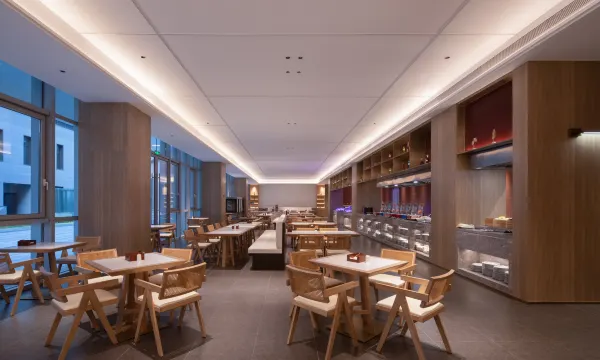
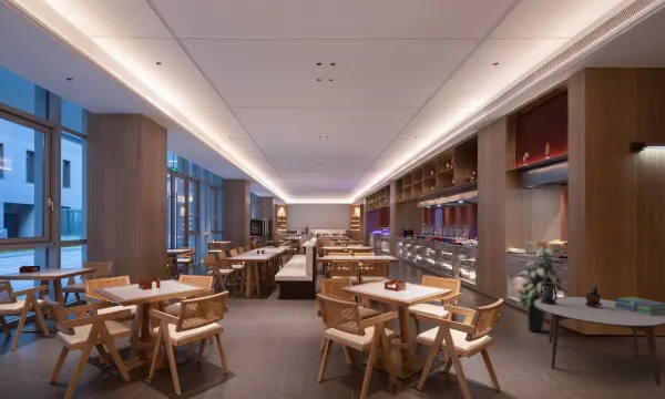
+ lantern (548, 289)
+ indoor plant (539, 285)
+ potted plant (592, 294)
+ stack of books (641, 305)
+ dining table (596, 323)
